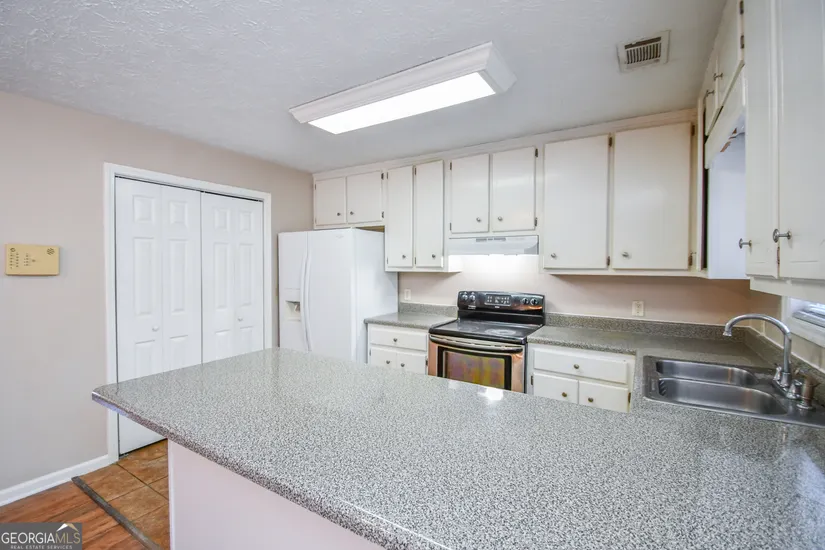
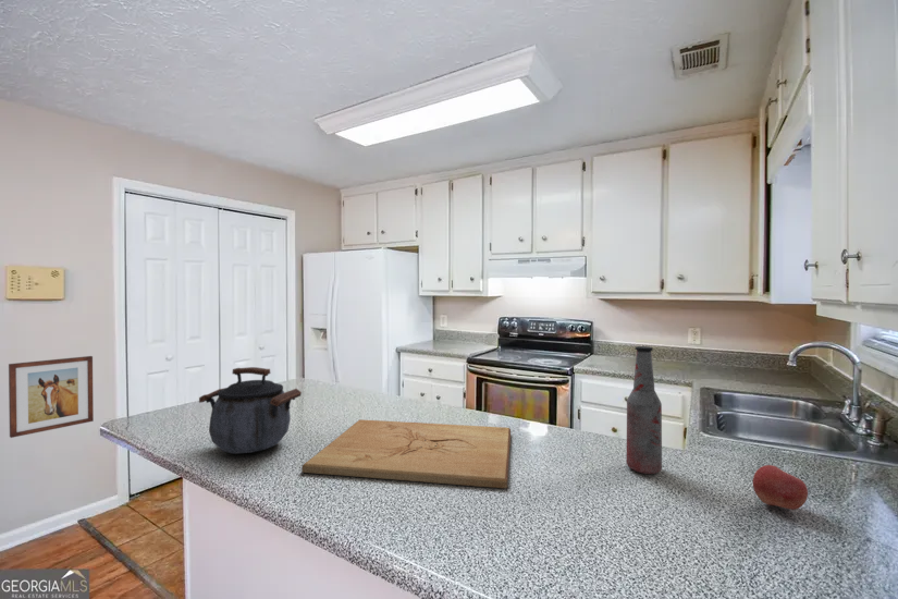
+ kettle (251, 407)
+ apple (778, 487)
+ wall art (53, 394)
+ cutting board (418, 447)
+ bottle (643, 407)
